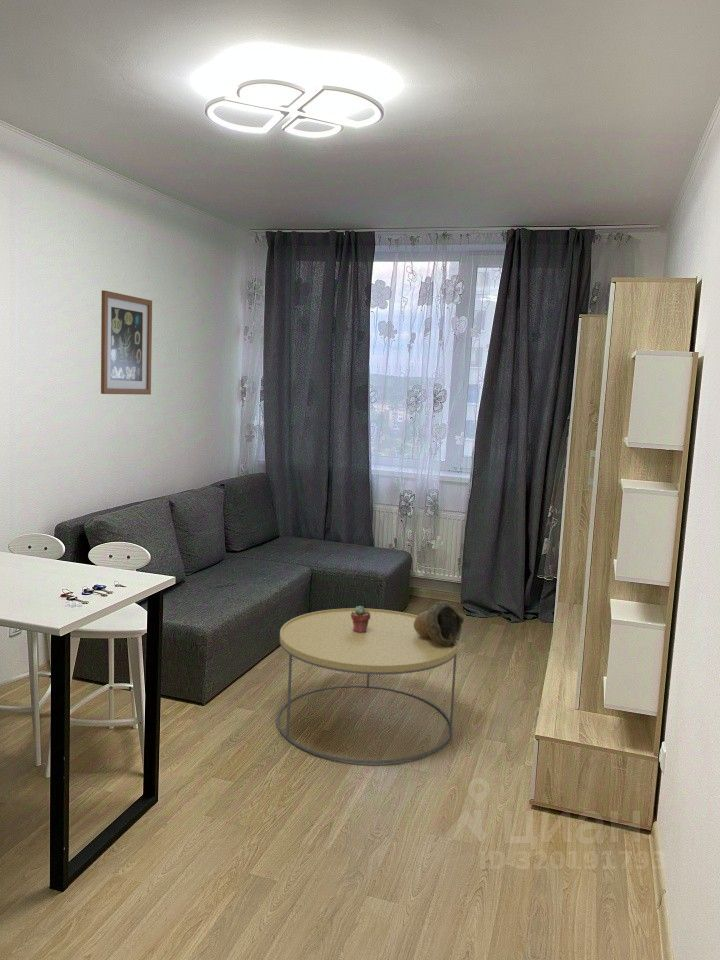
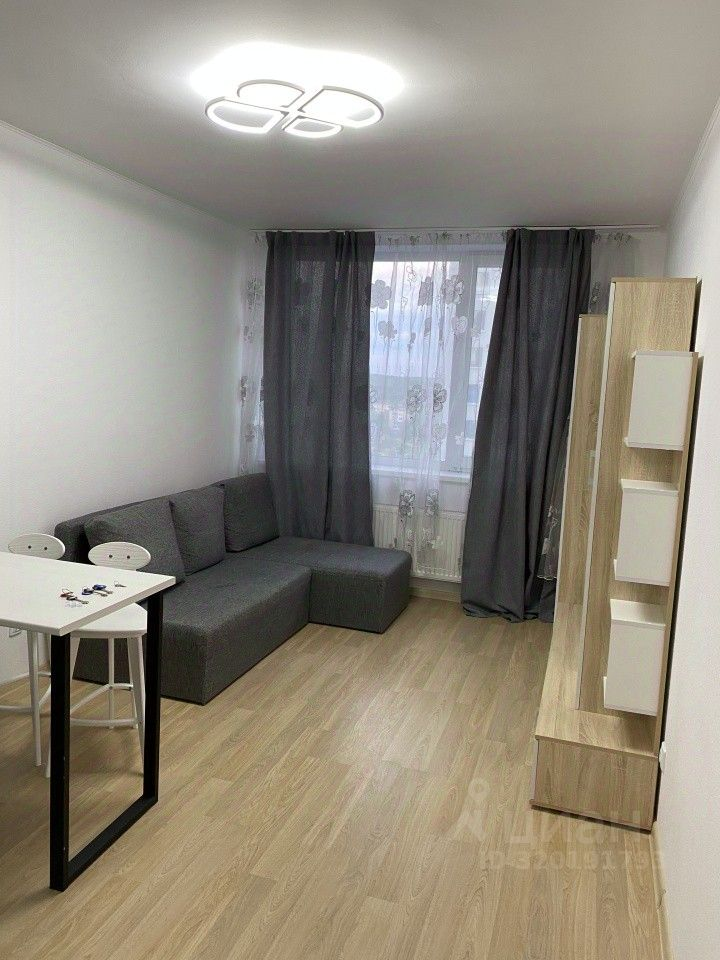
- coffee table (367, 677)
- decorative bowl (437, 617)
- potted succulent (360, 615)
- wall art (127, 345)
